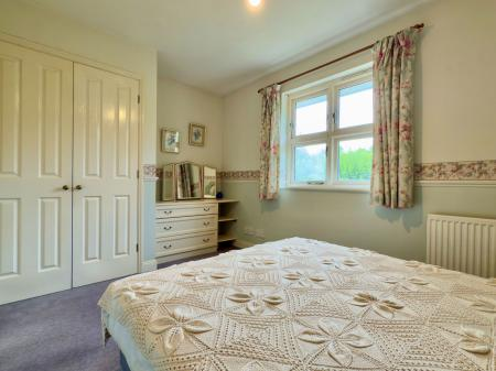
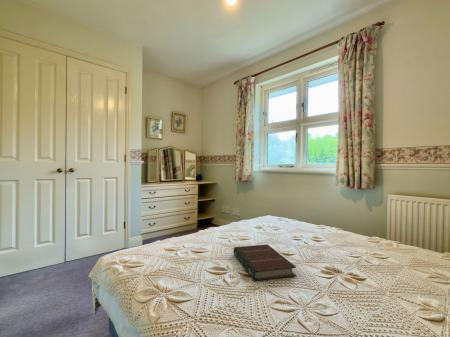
+ book (261, 260)
